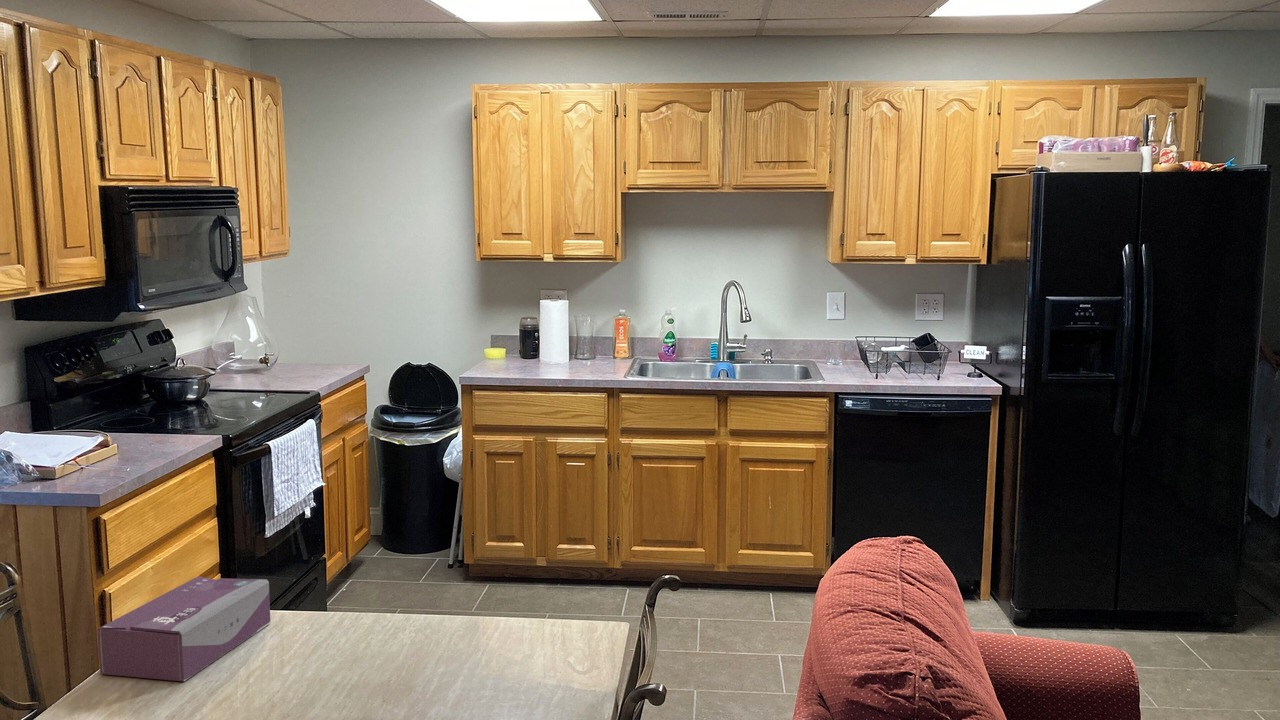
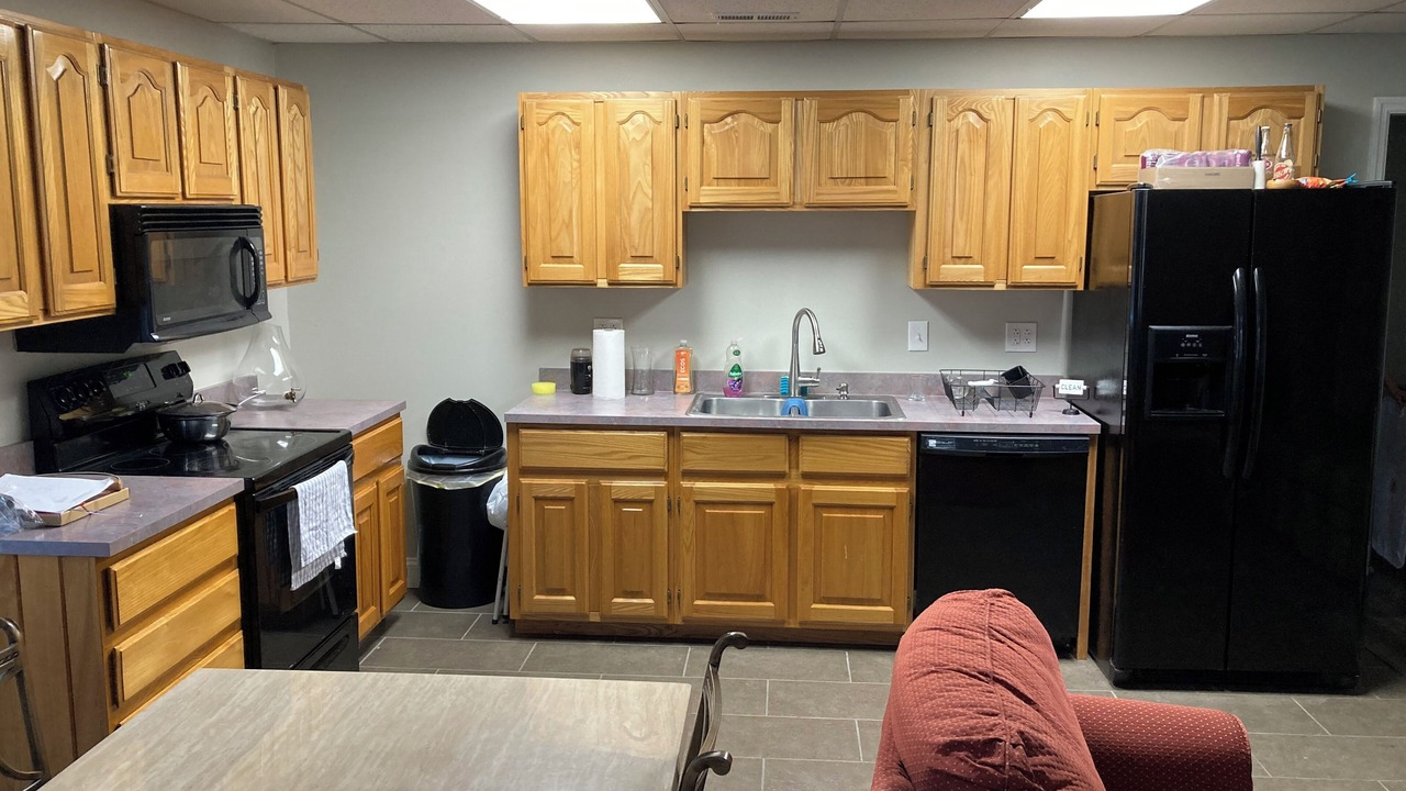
- tissue box (189, 623)
